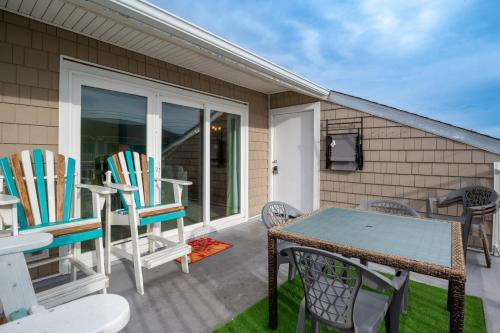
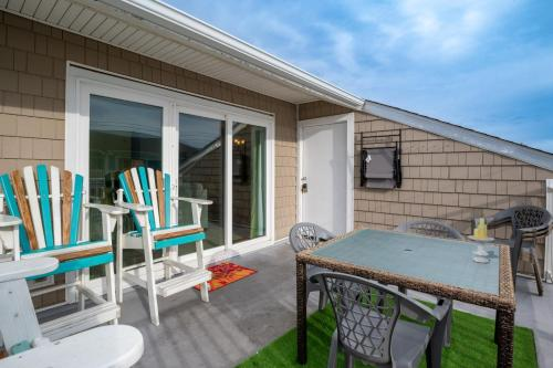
+ candle (480, 239)
